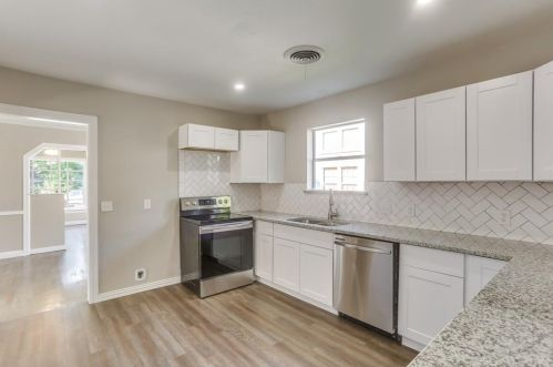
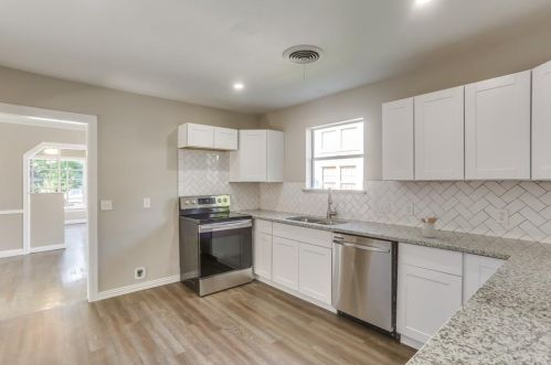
+ utensil holder (430, 226)
